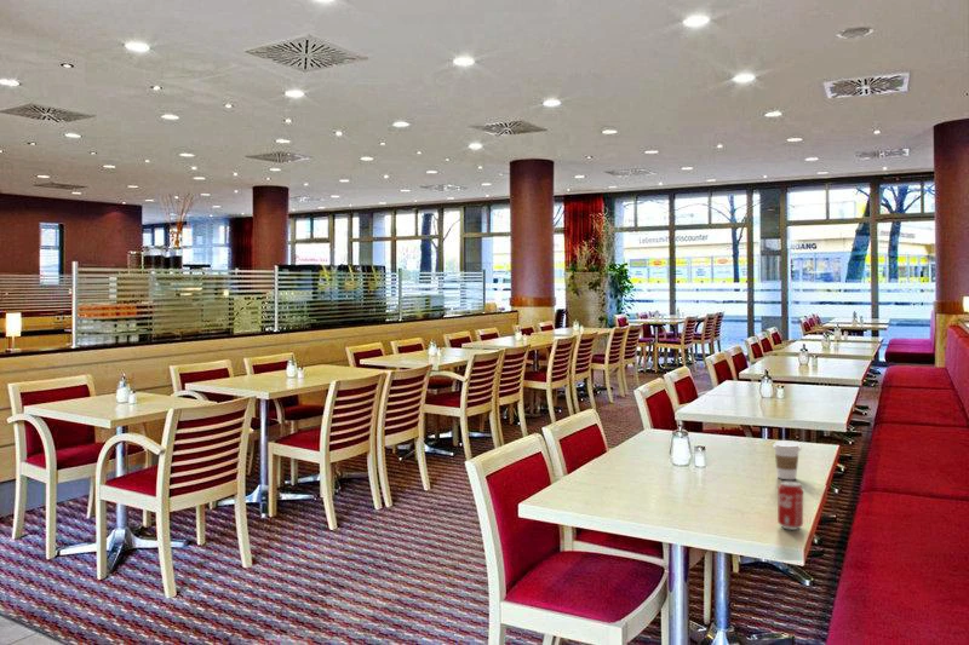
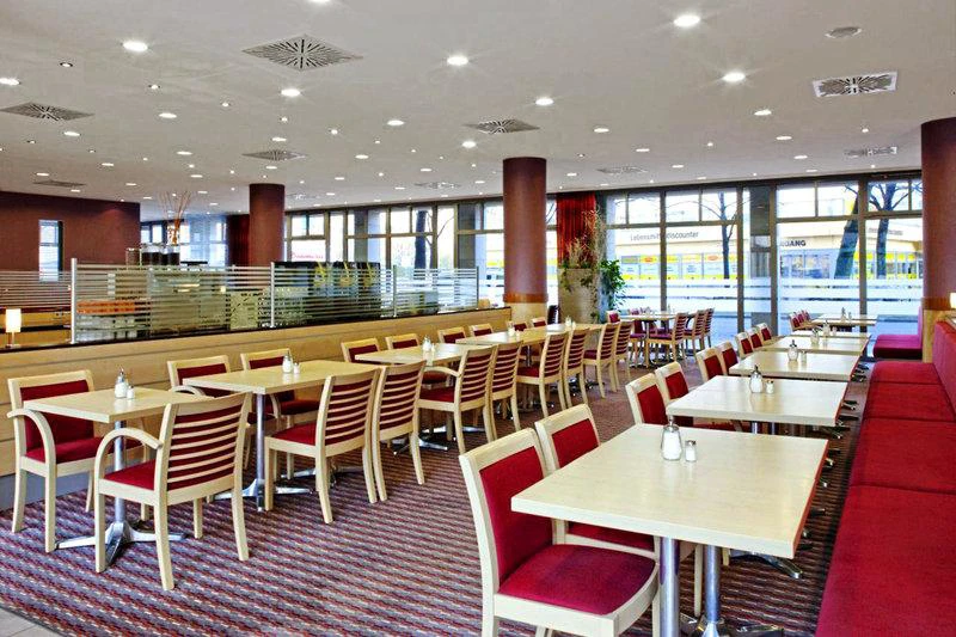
- coffee cup (786, 460)
- beverage can (790, 505)
